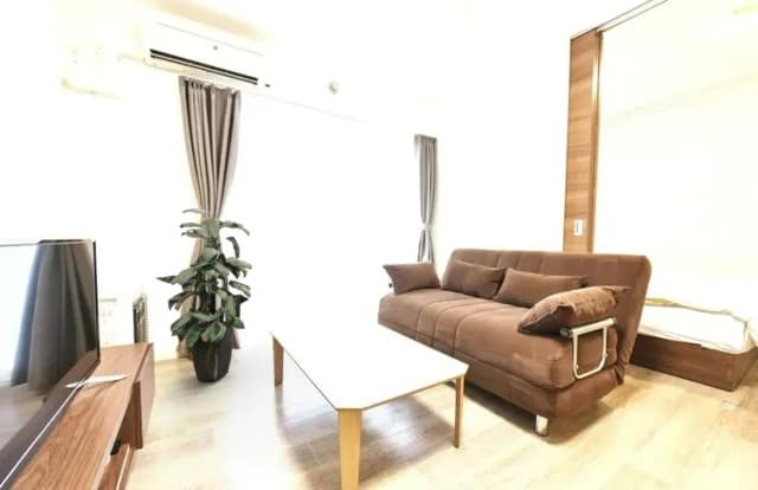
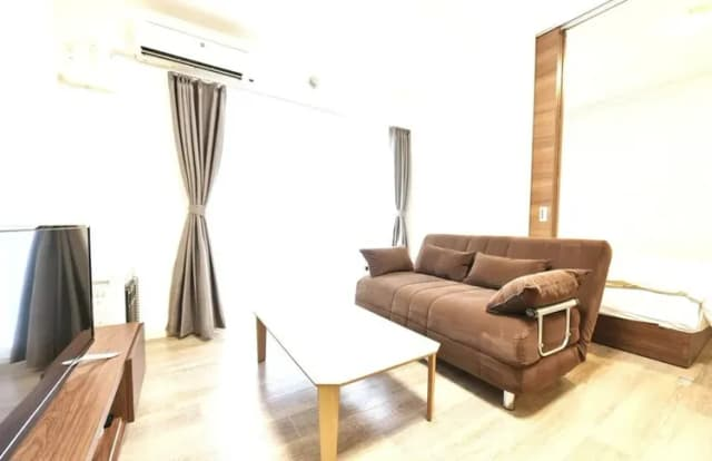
- indoor plant (207, 292)
